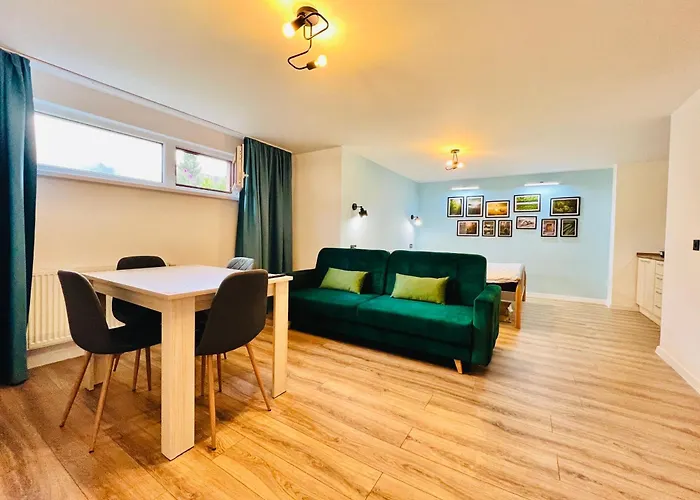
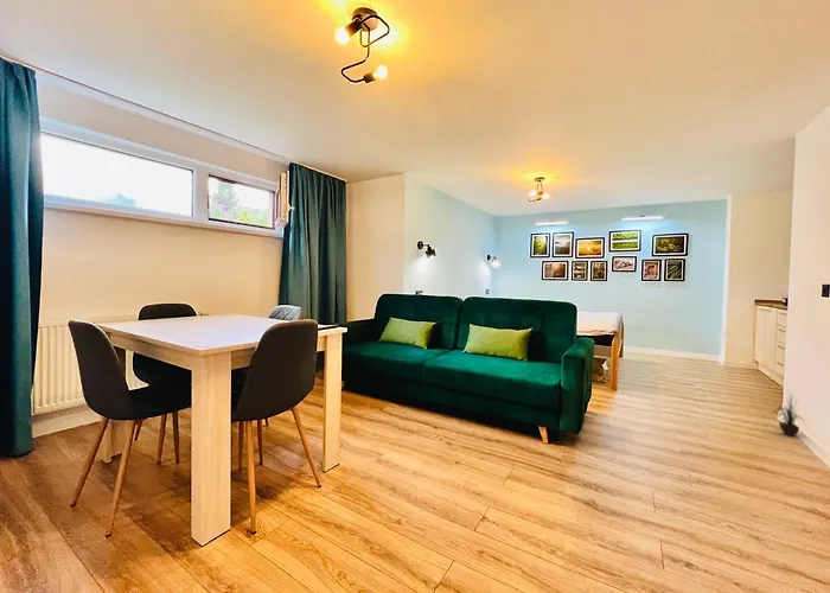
+ potted plant (787, 410)
